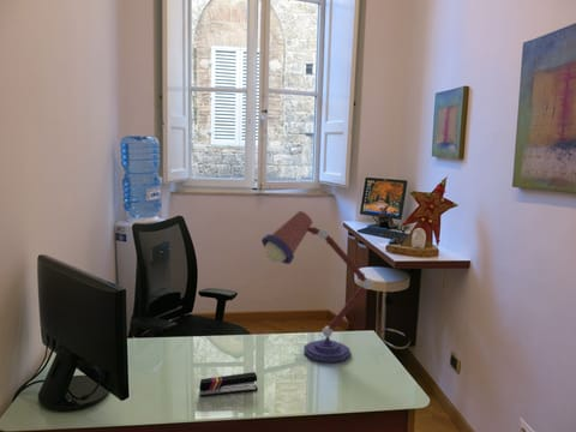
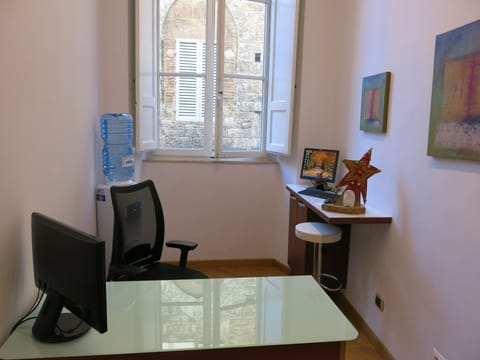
- stapler (228, 383)
- desk lamp (290, 262)
